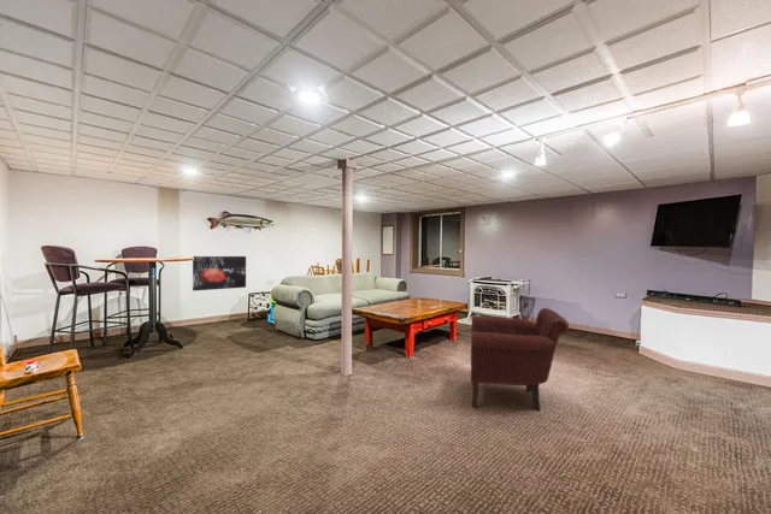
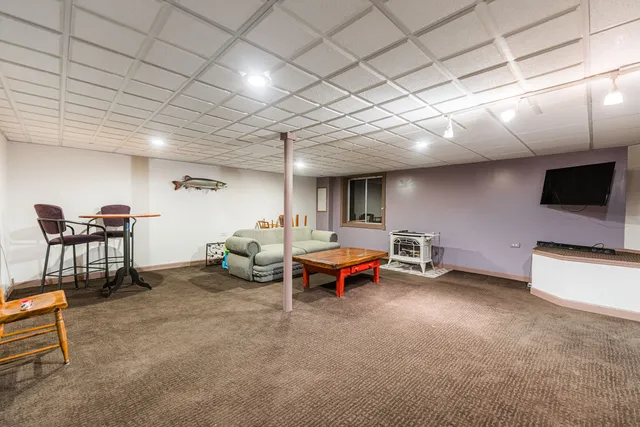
- wall art (220, 272)
- leather (514, 354)
